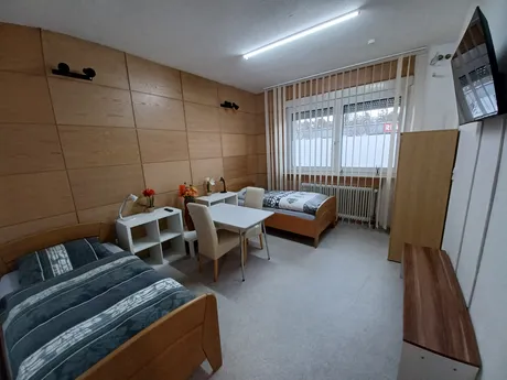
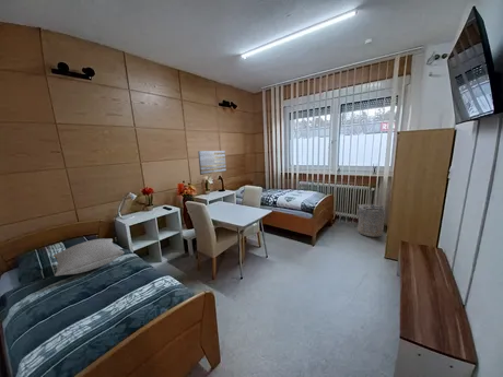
+ pillow (87, 254)
+ laundry hamper (369, 217)
+ wall art (212, 162)
